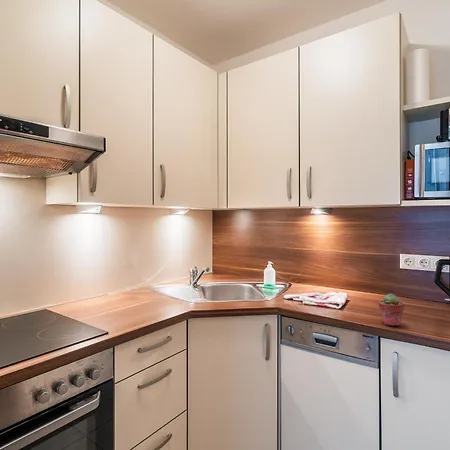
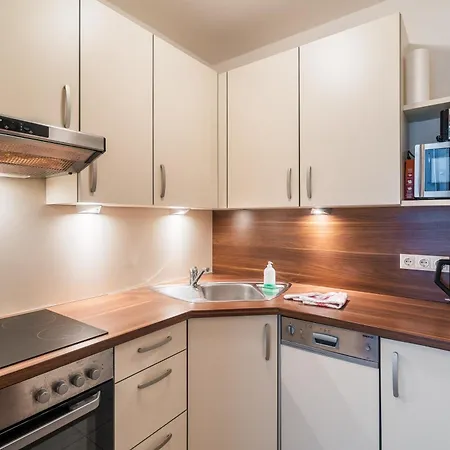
- potted succulent (391, 308)
